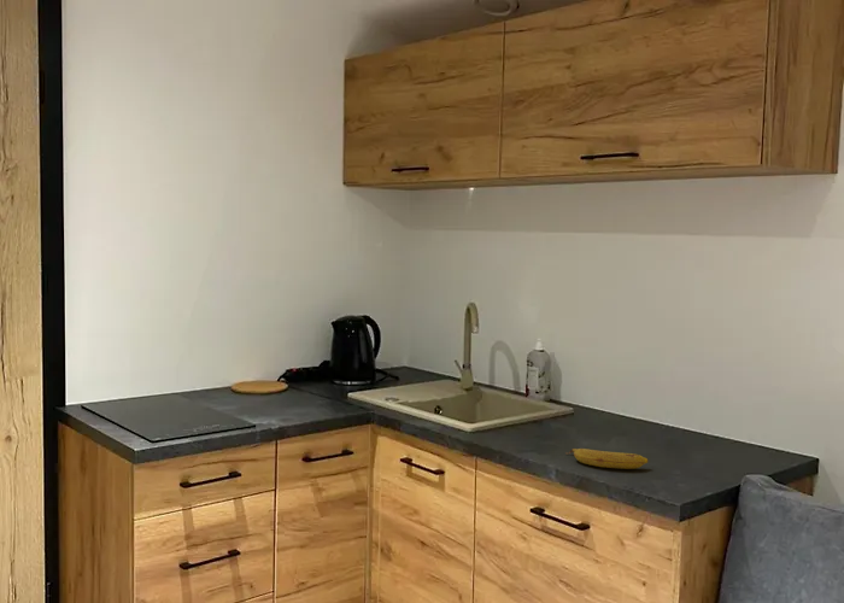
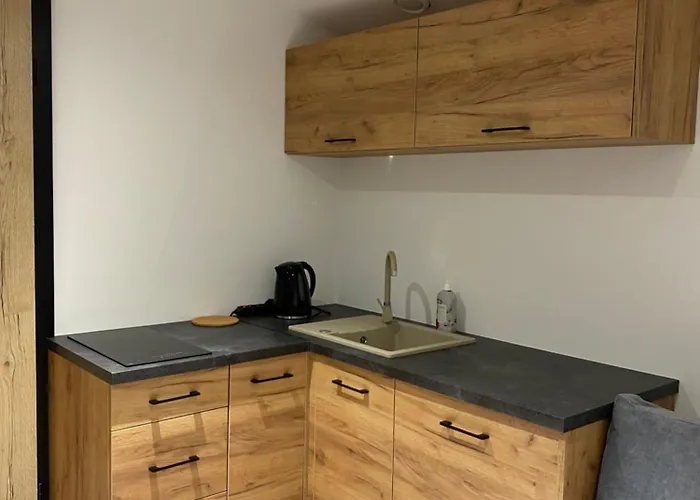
- fruit (603, 456)
